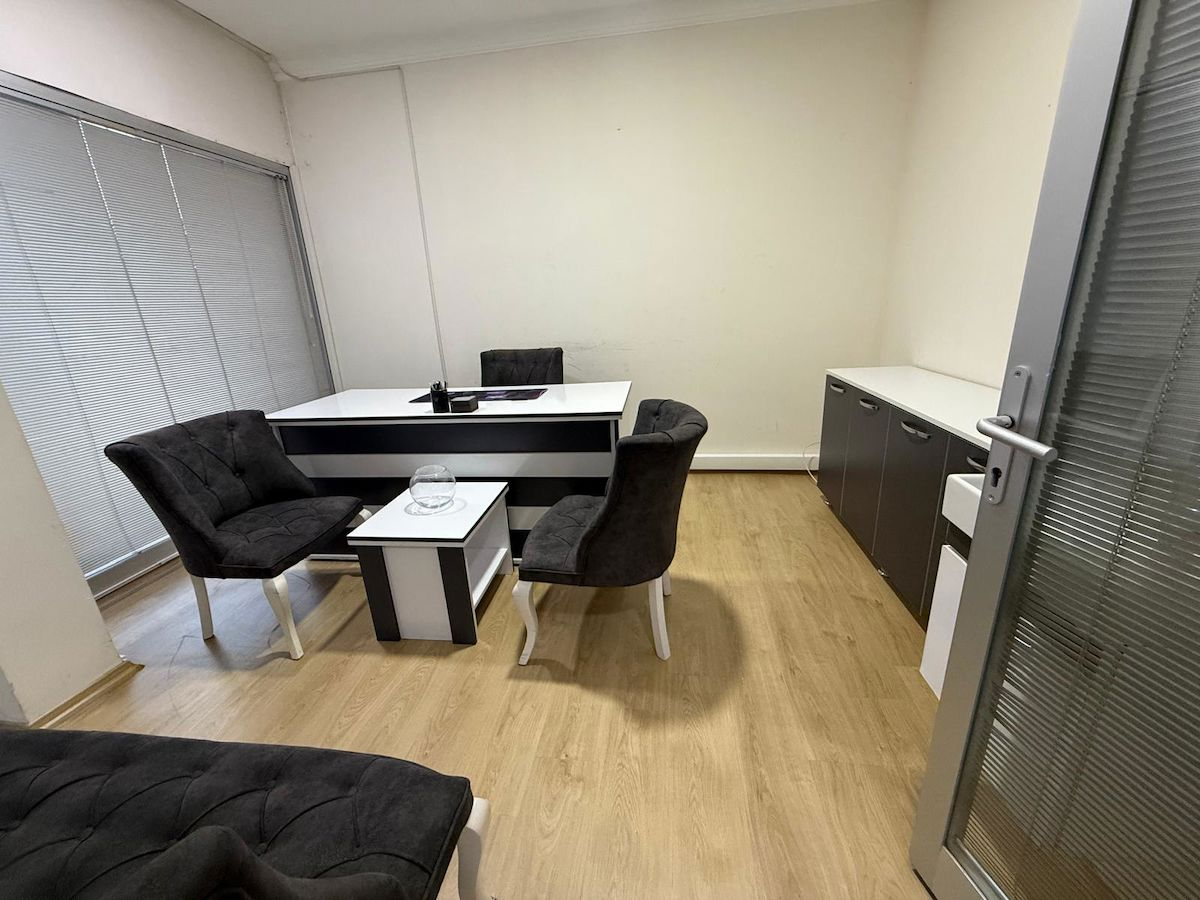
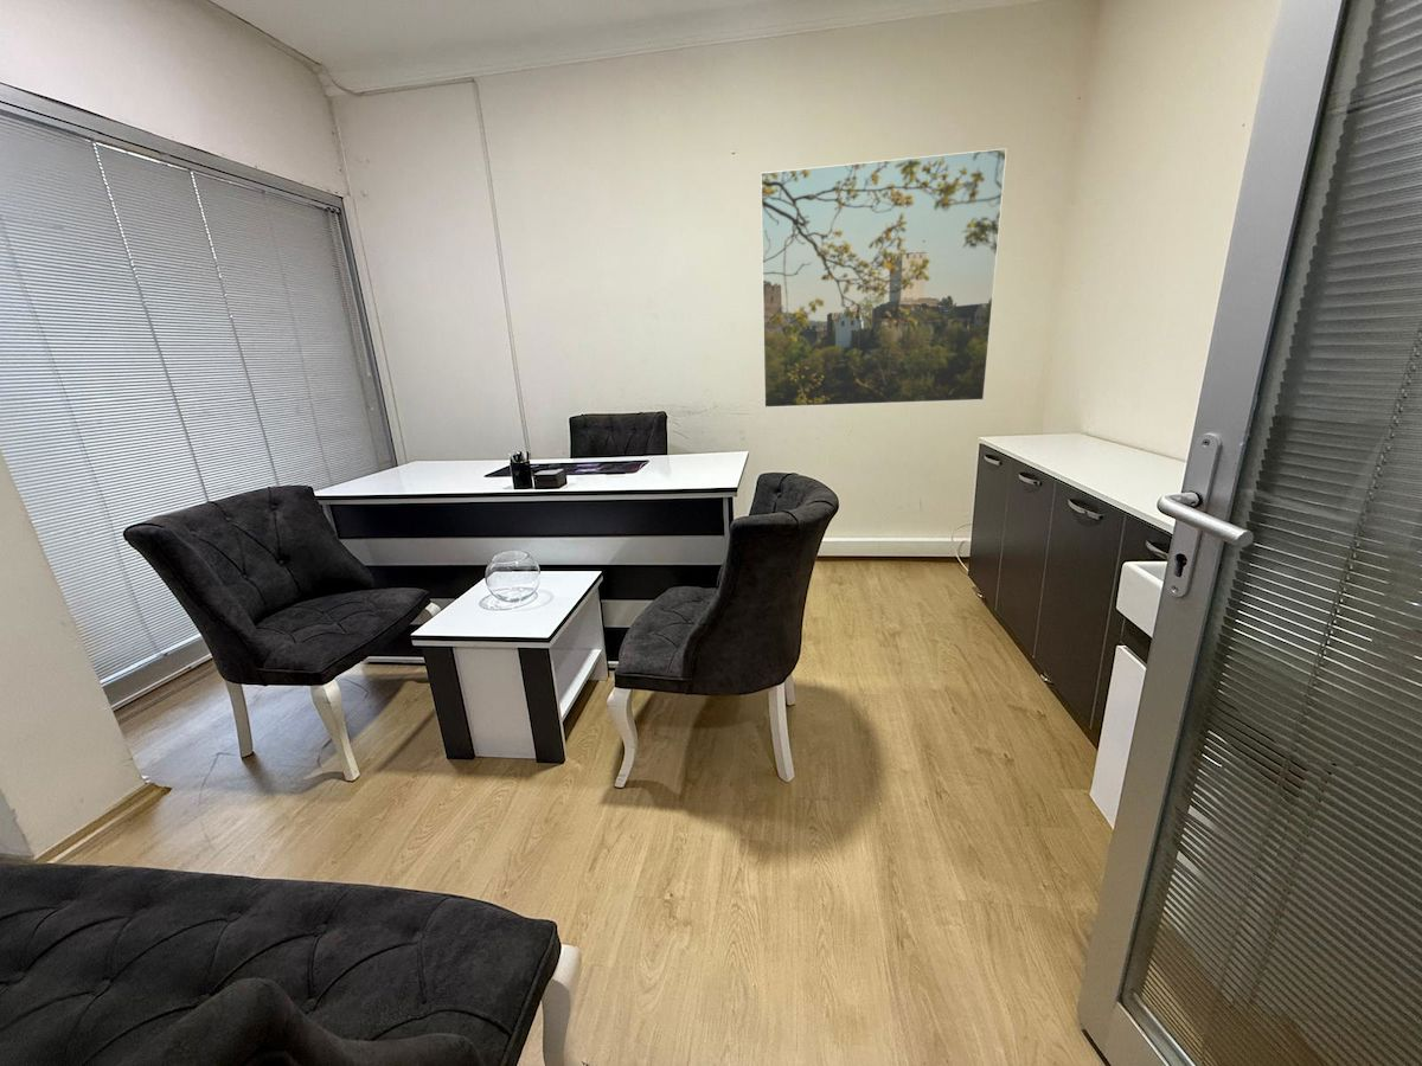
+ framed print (875, 289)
